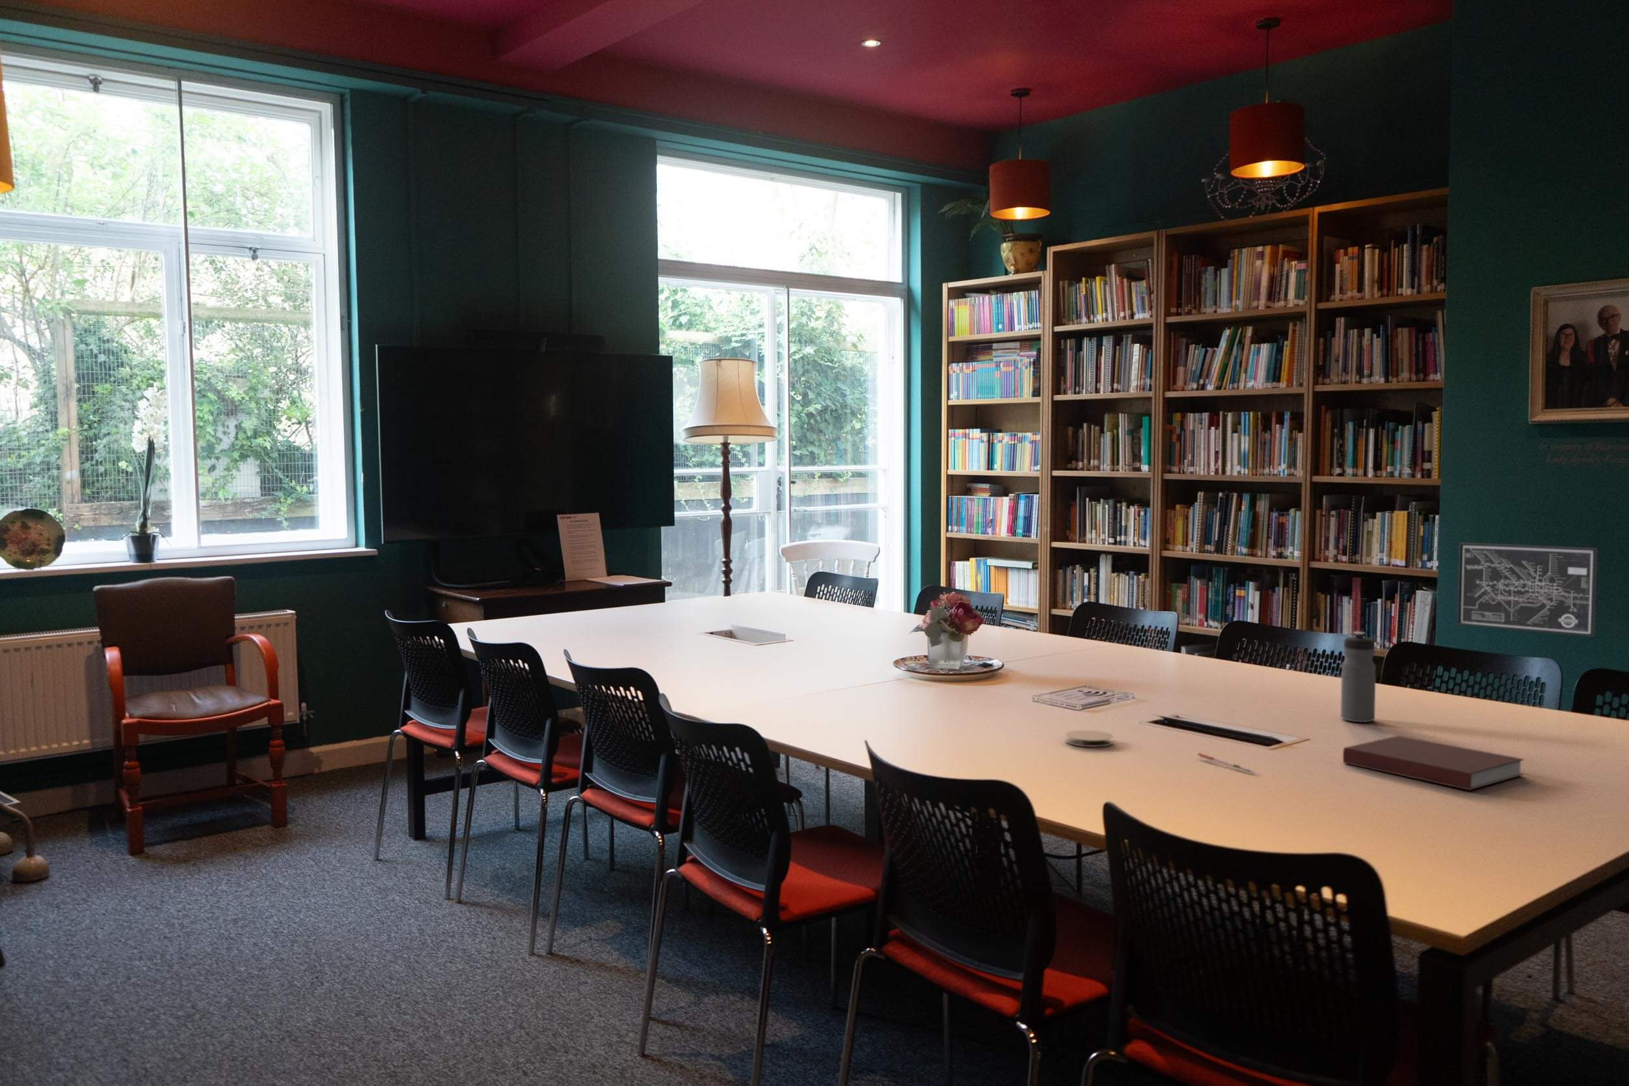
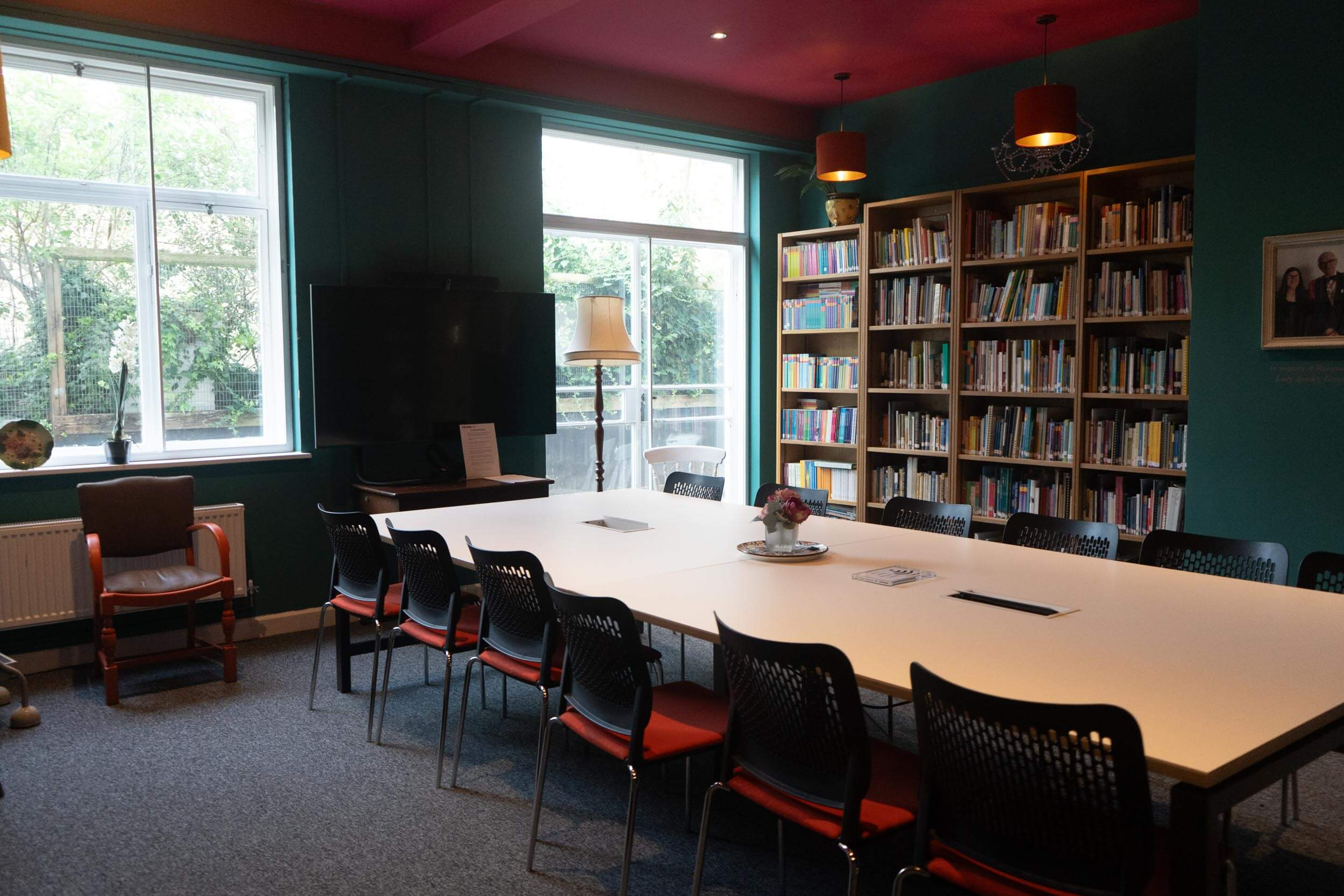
- coaster (1088, 738)
- water bottle (1358, 675)
- wall art (1524, 588)
- notebook (1431, 761)
- pen (1225, 762)
